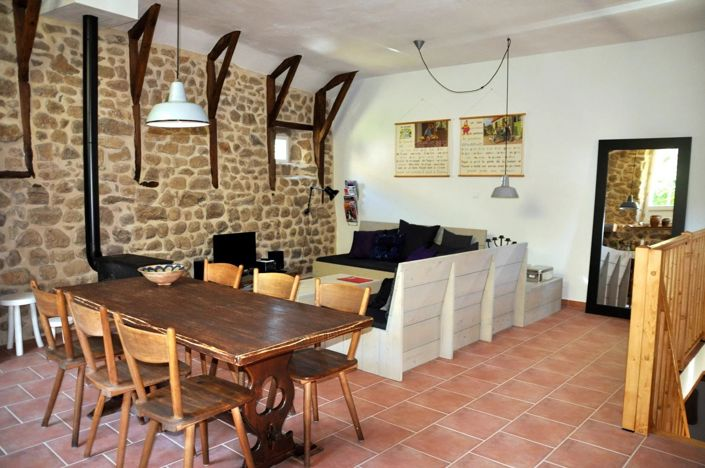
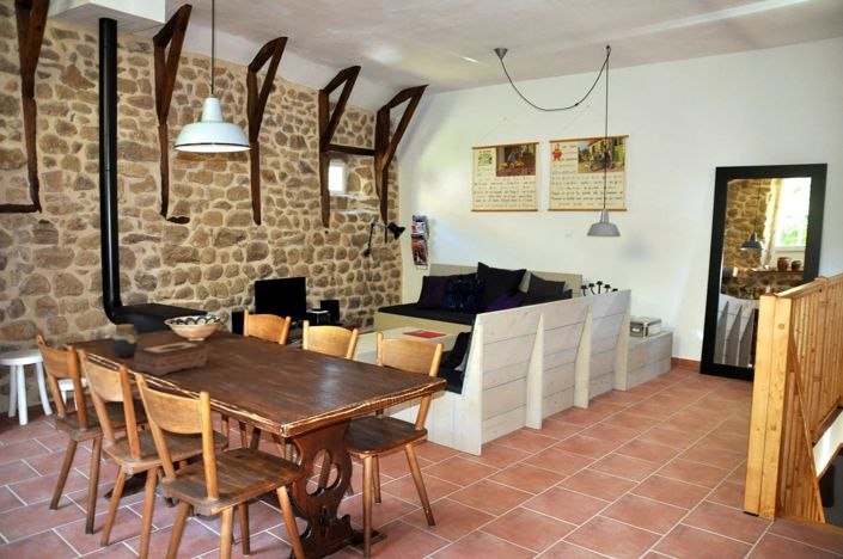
+ jar (126, 340)
+ tissue box (171, 356)
